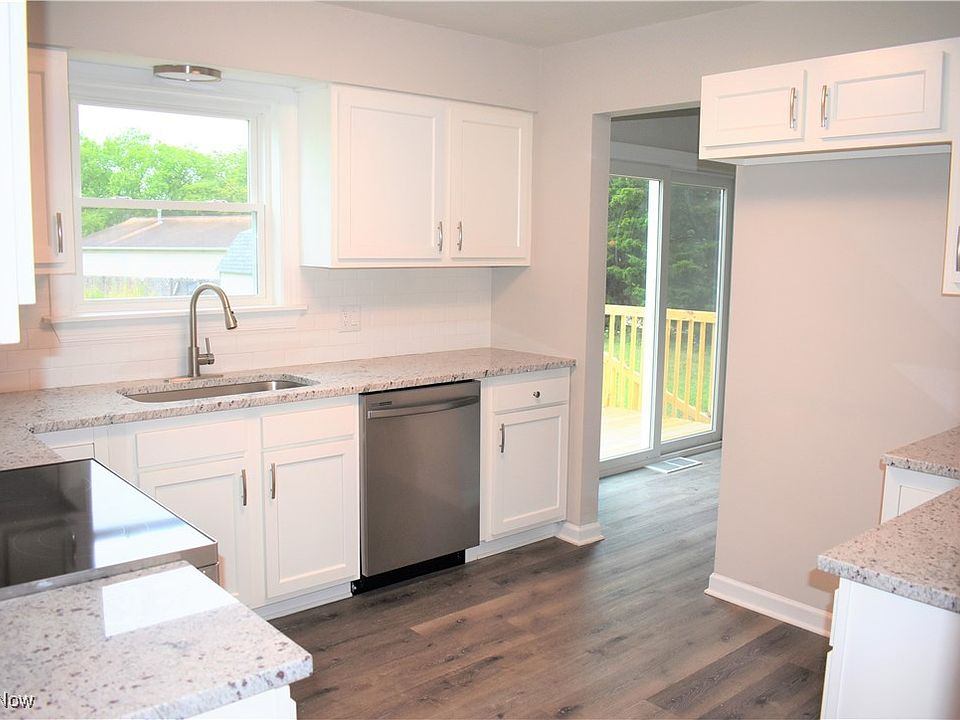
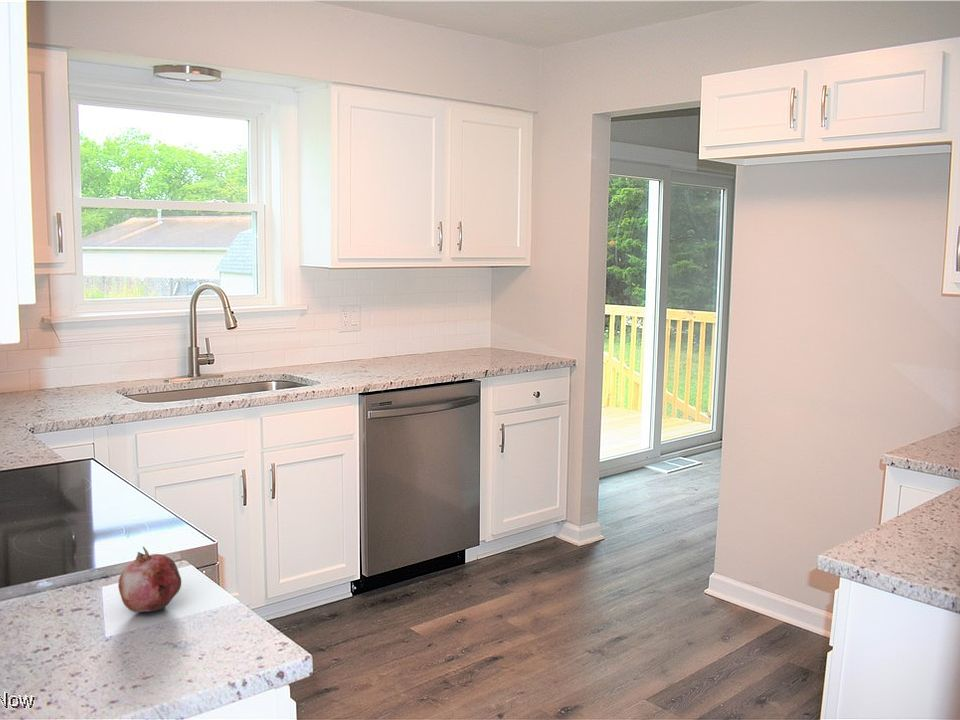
+ fruit (149, 576)
